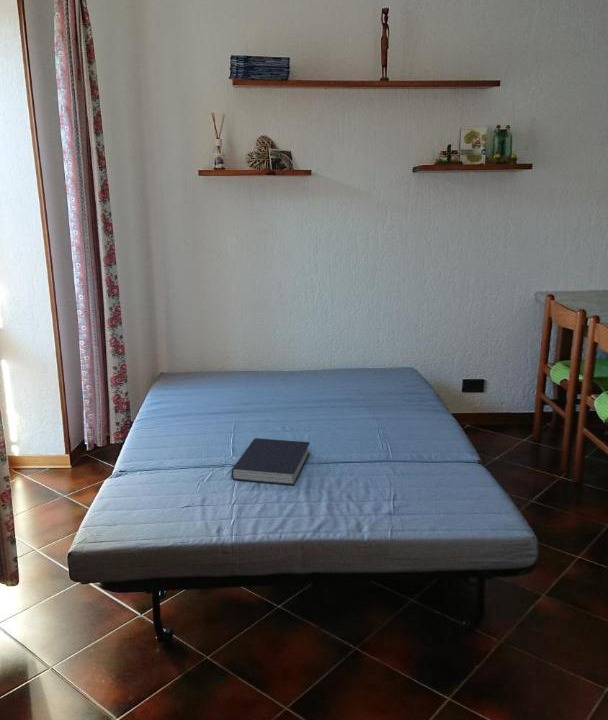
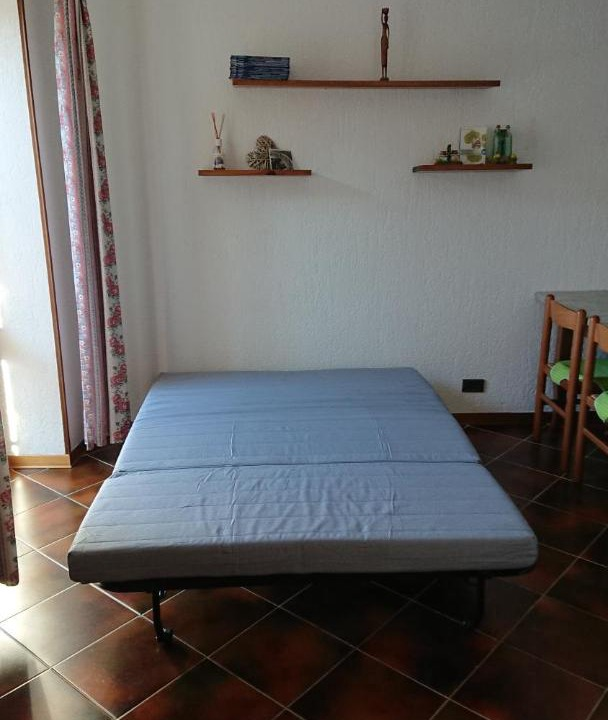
- book (272, 460)
